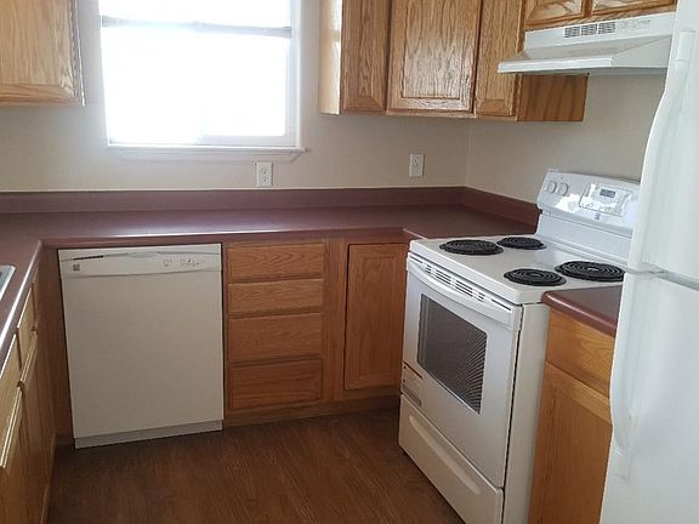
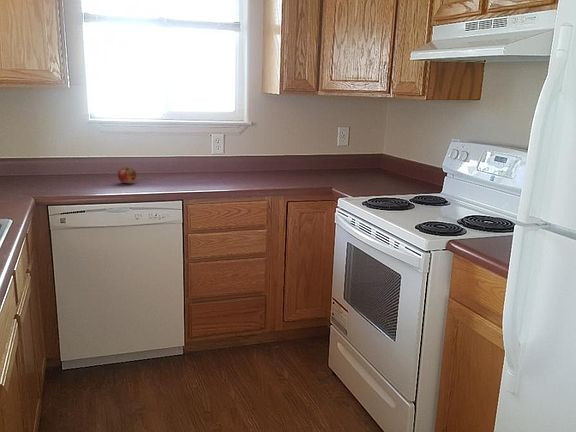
+ fruit (127, 175)
